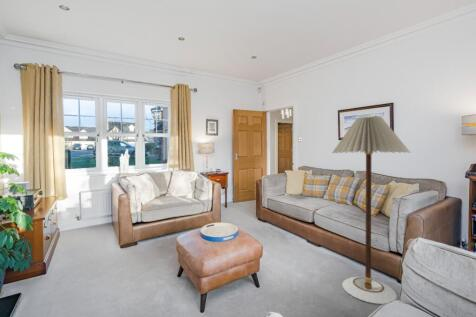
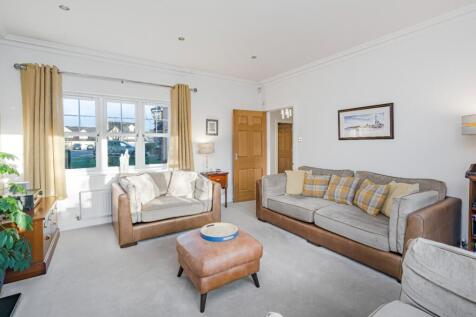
- floor lamp (368, 203)
